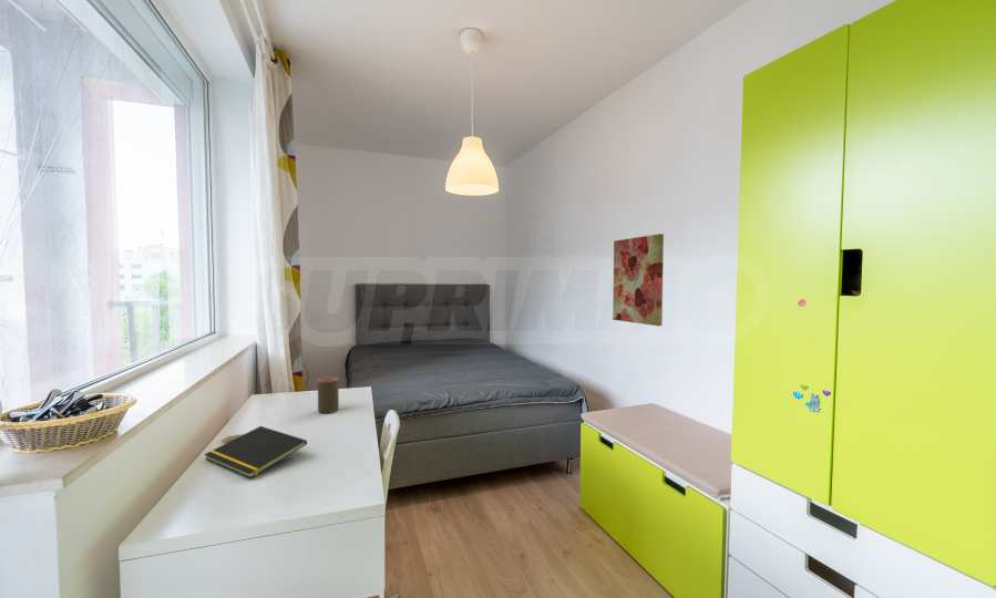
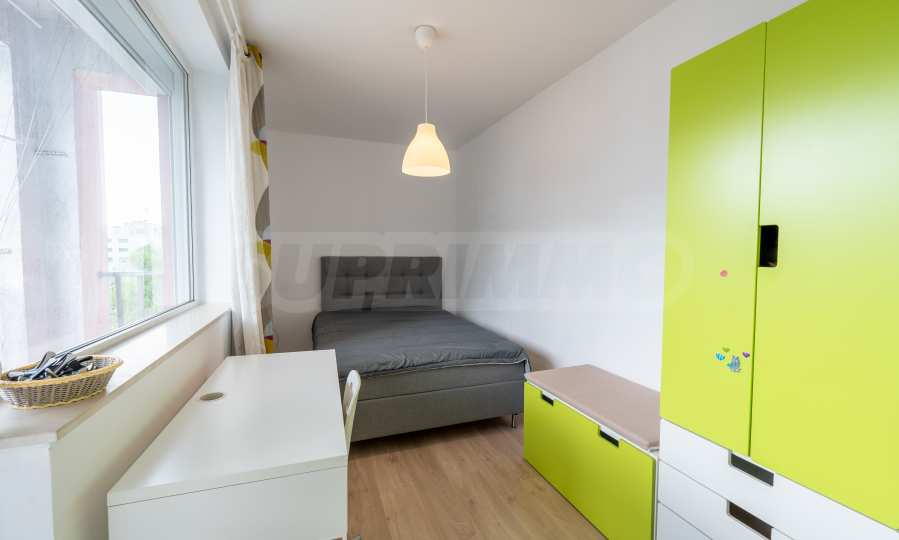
- notepad (256, 448)
- cup (328, 394)
- wall art (636, 280)
